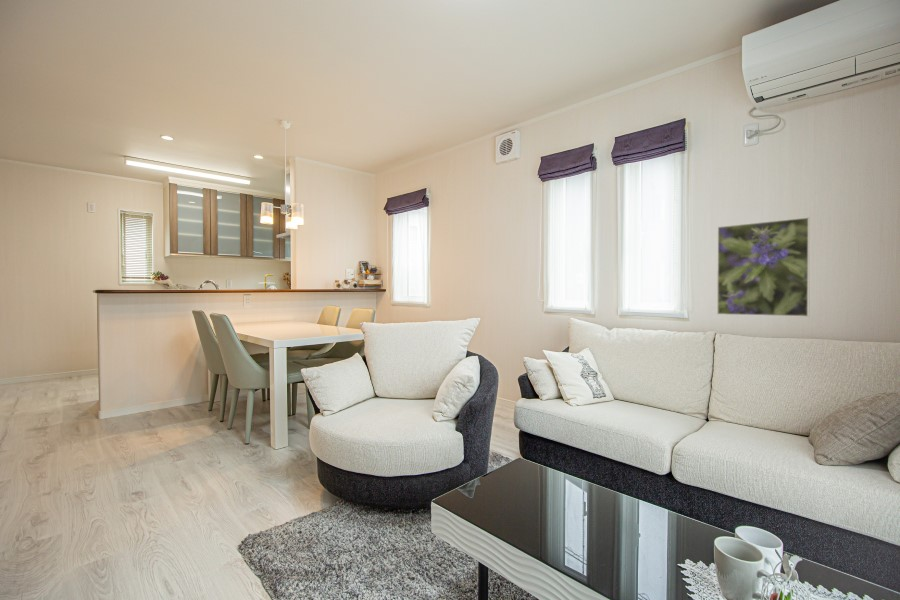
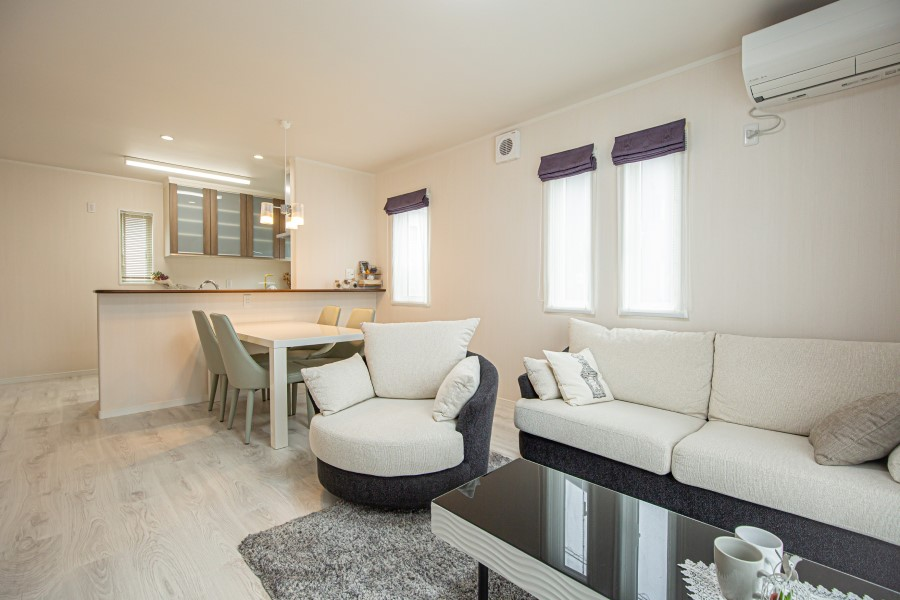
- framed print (760, 269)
